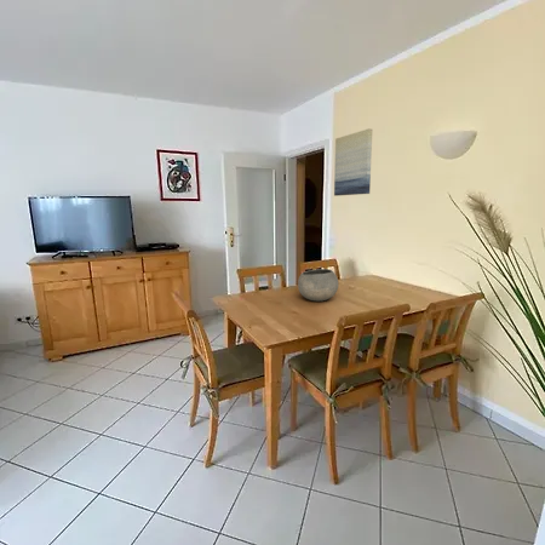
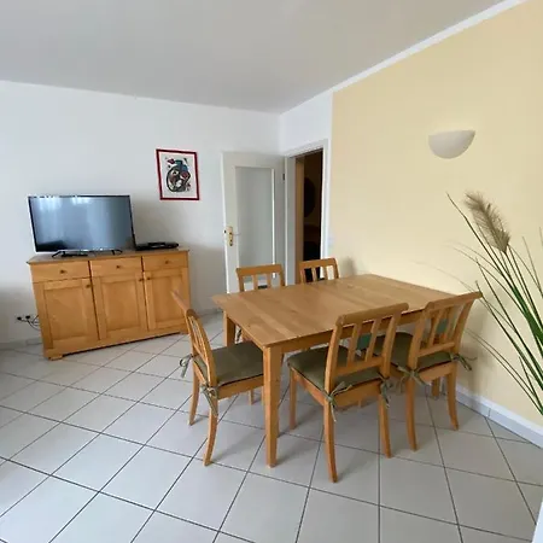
- wall art (351, 165)
- bowl (317, 285)
